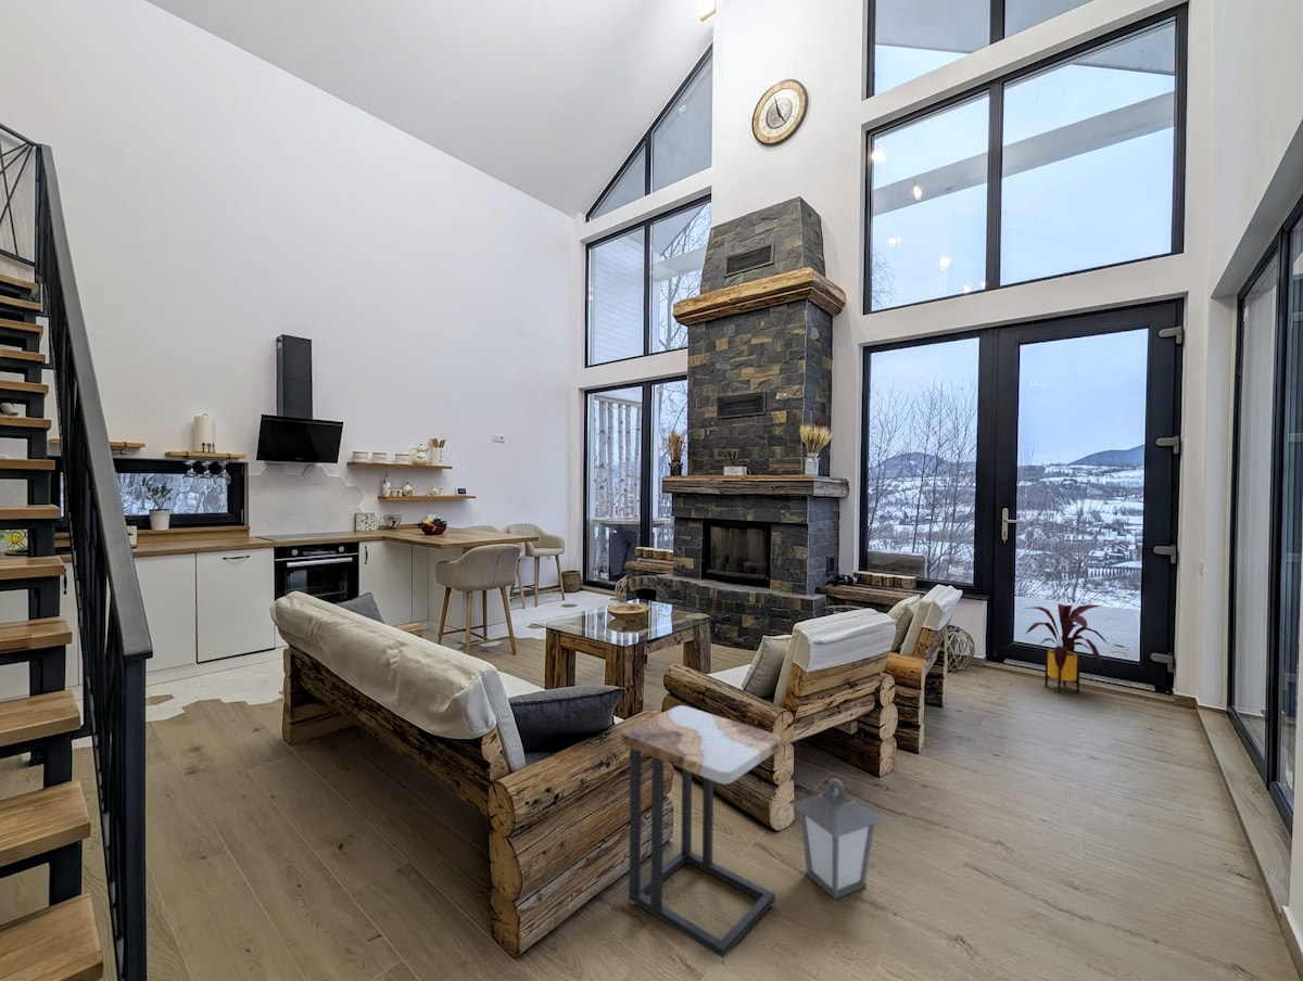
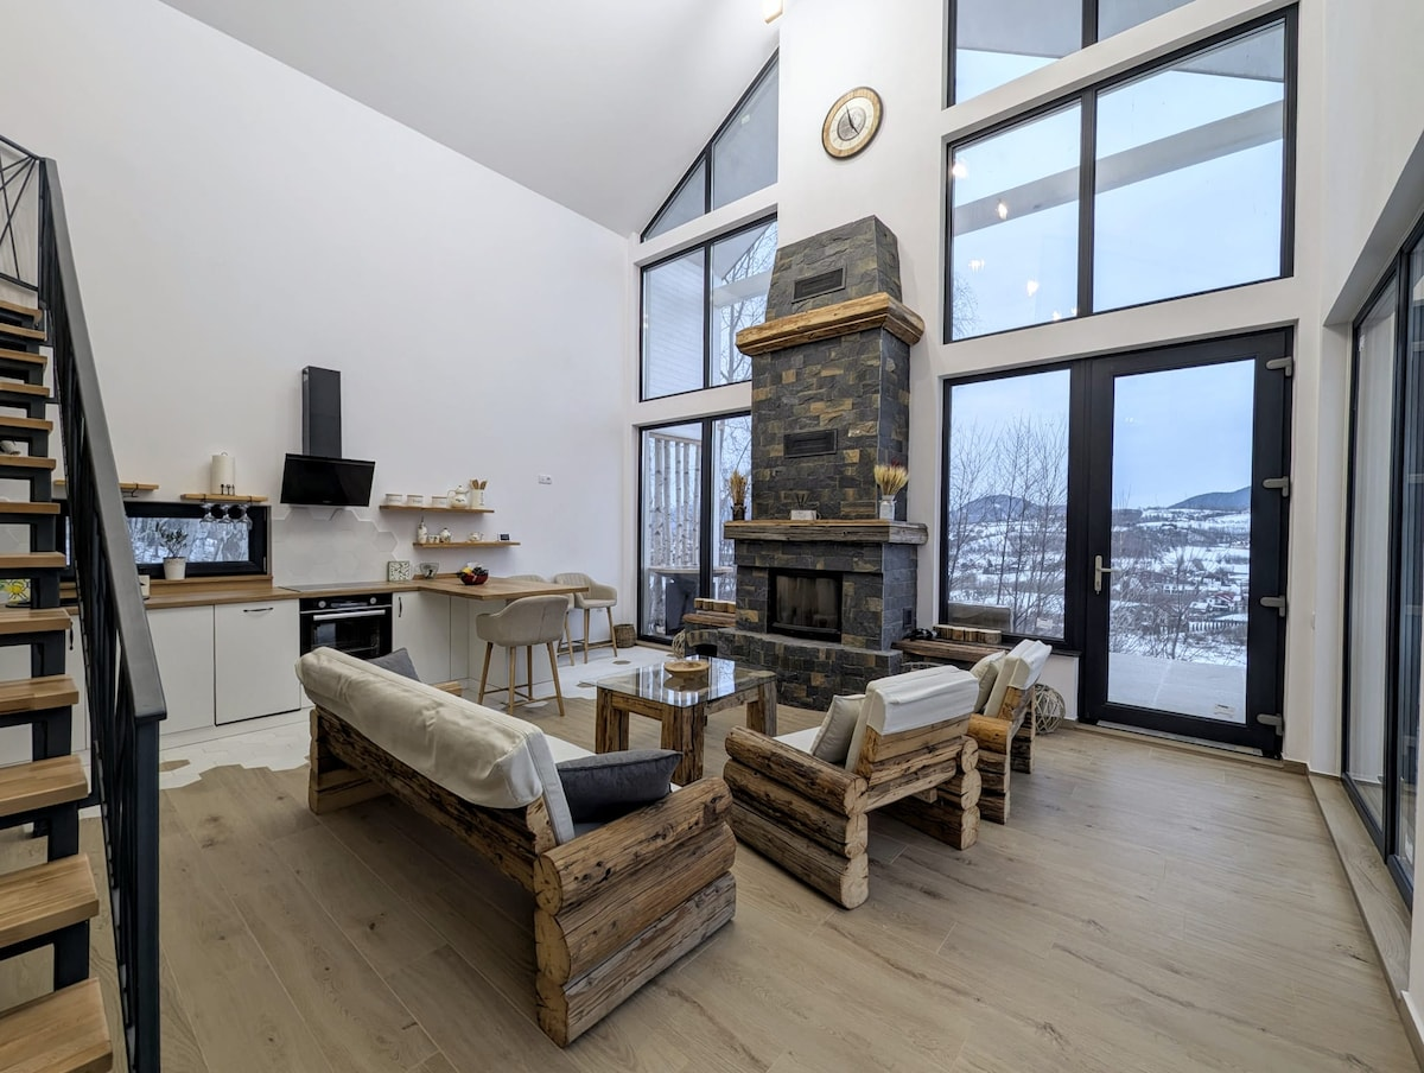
- lantern (836, 829)
- side table (703, 817)
- house plant (1061, 645)
